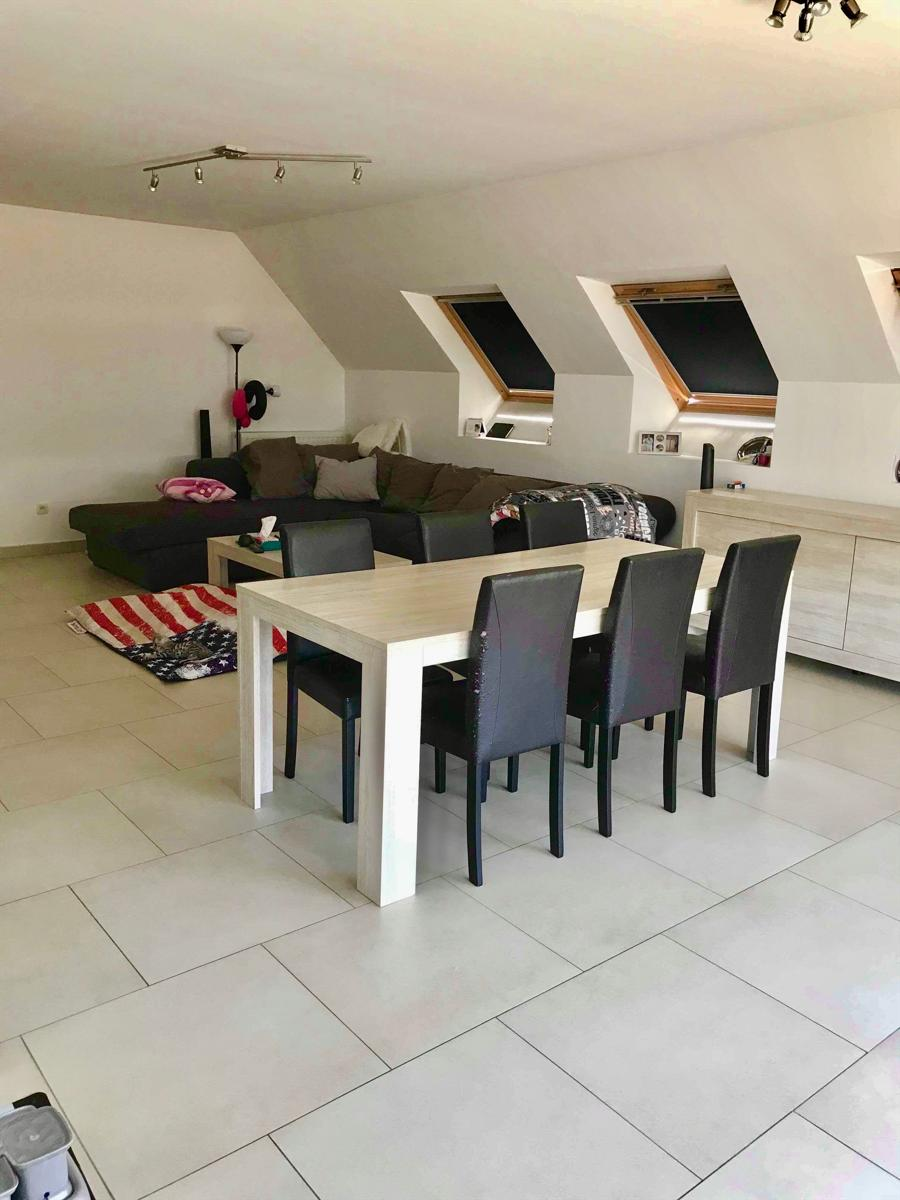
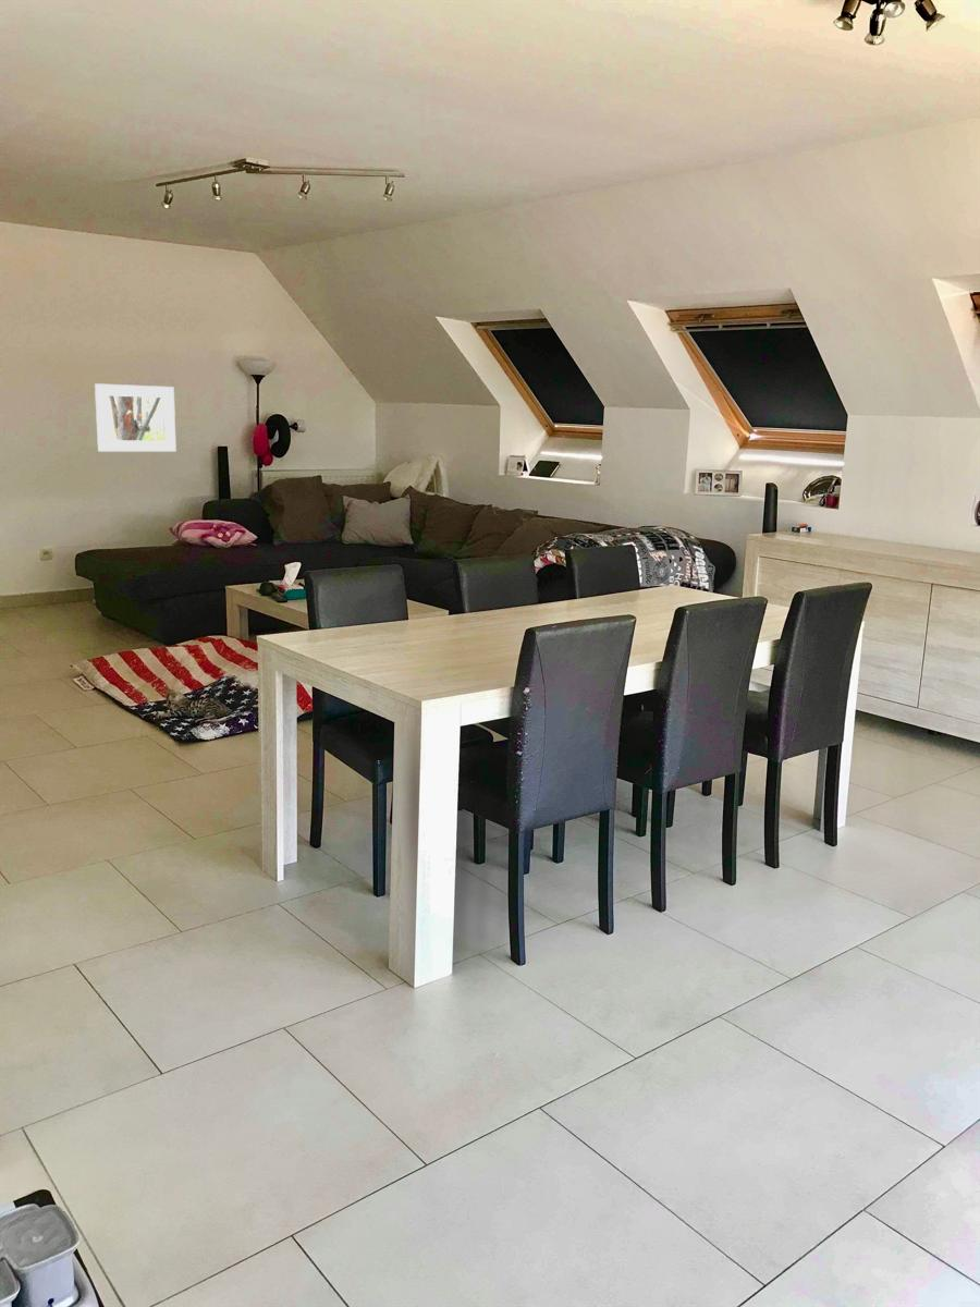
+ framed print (136, 418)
